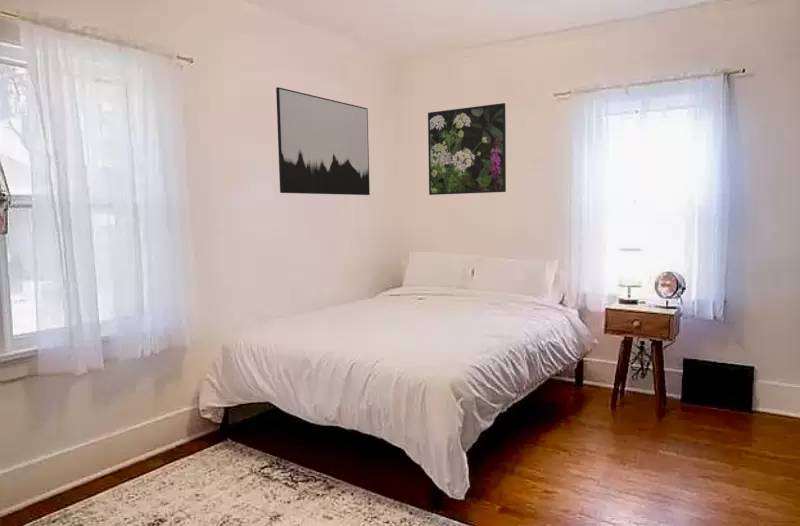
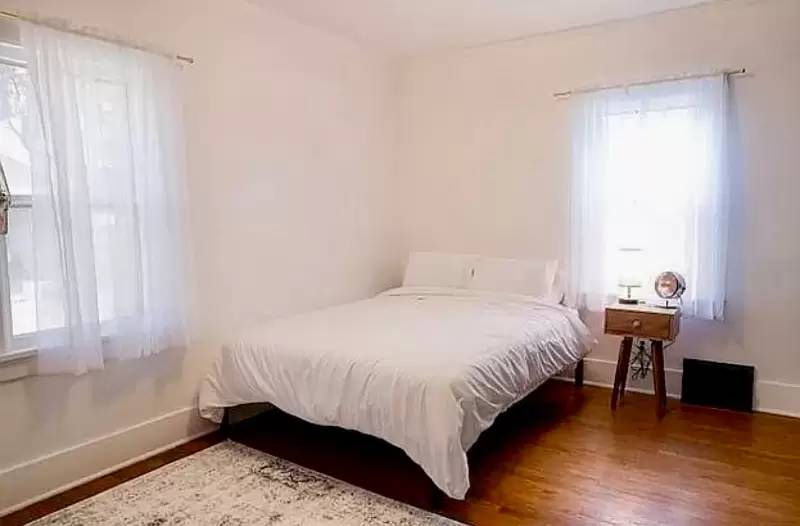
- wall art (327, 146)
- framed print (465, 151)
